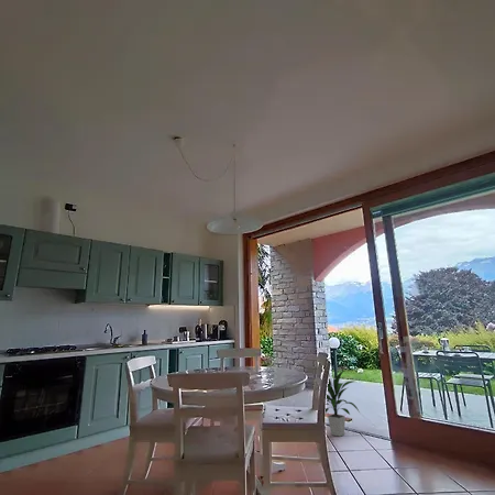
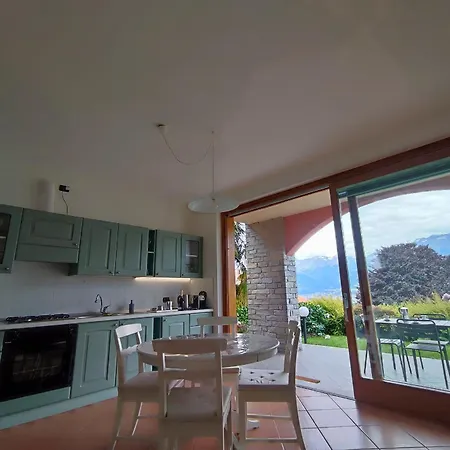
- indoor plant (332, 399)
